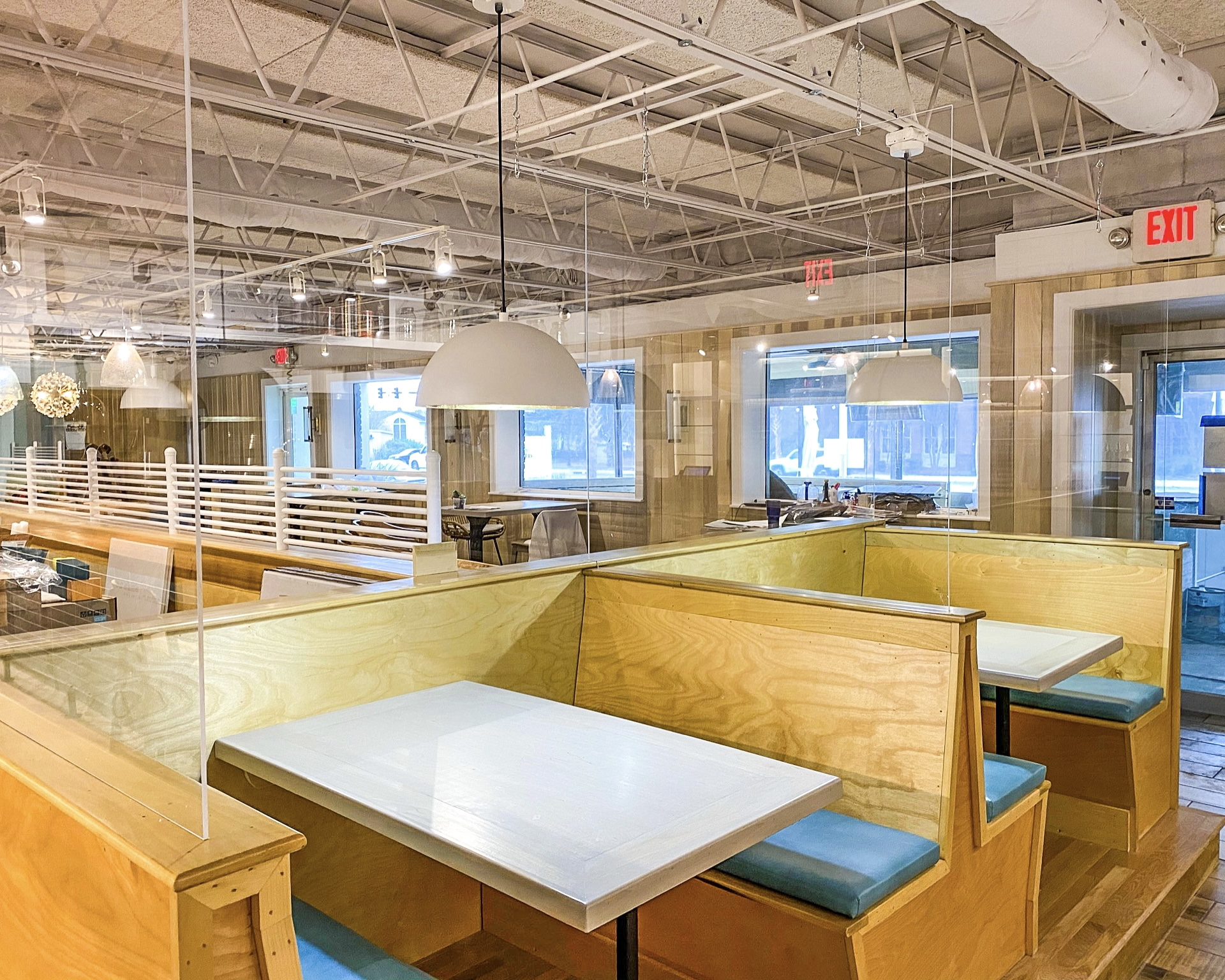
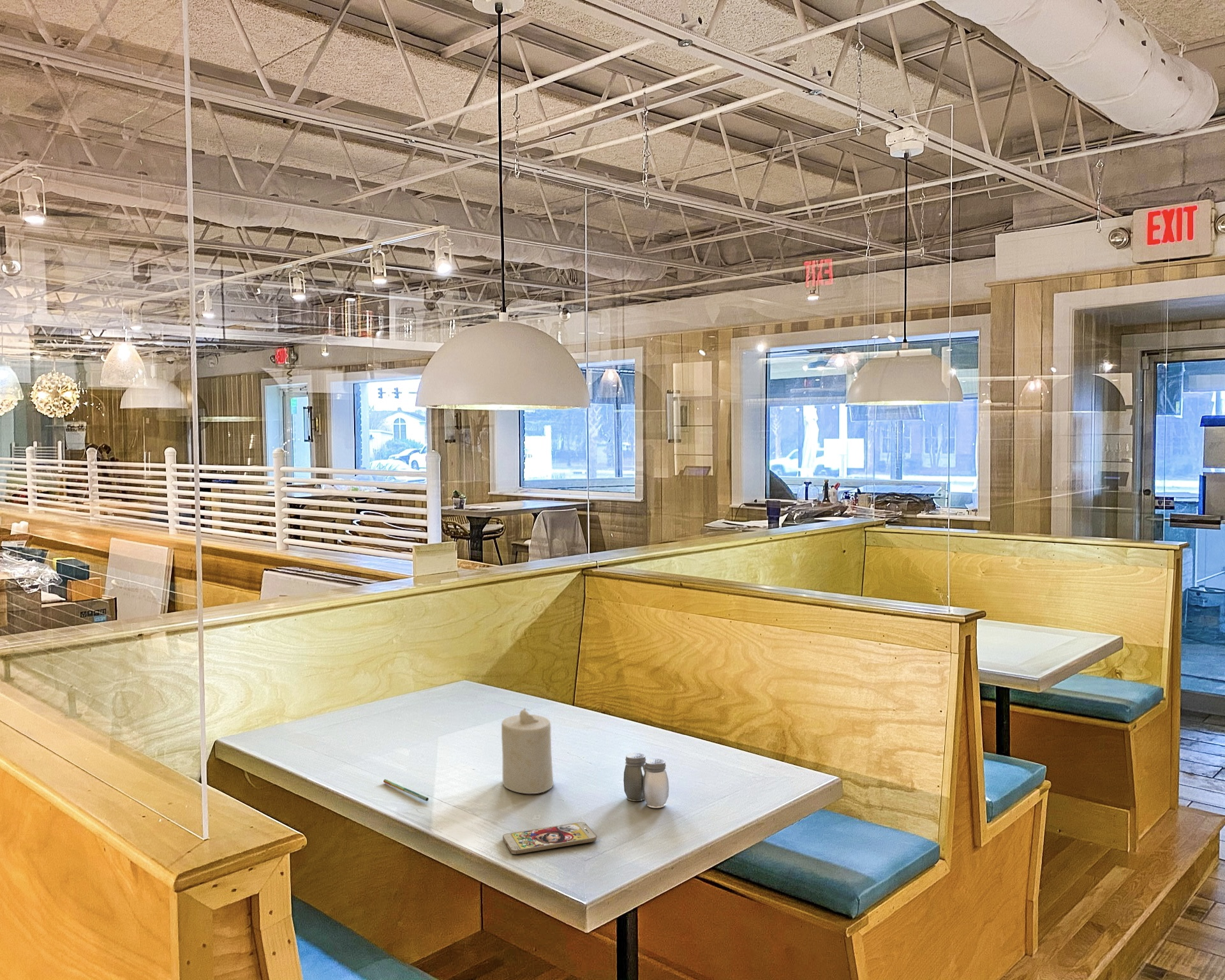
+ pen (405, 790)
+ smartphone (549, 837)
+ candle (528, 746)
+ salt and pepper shaker (645, 779)
